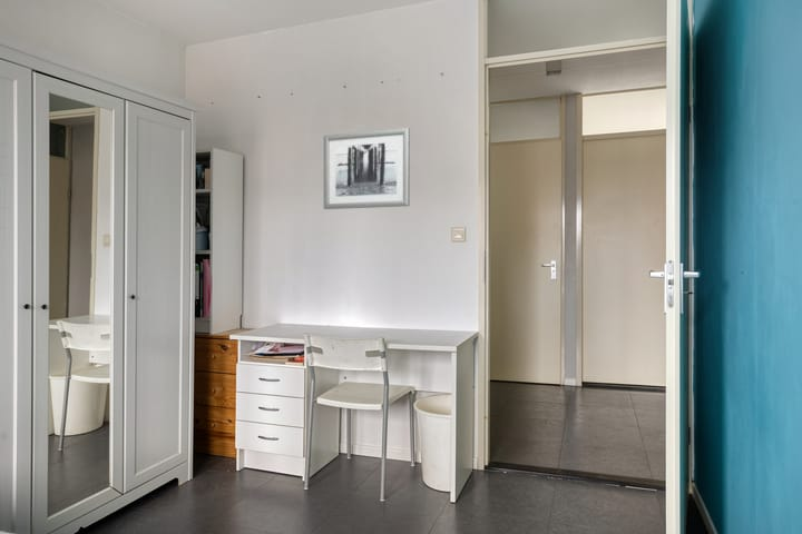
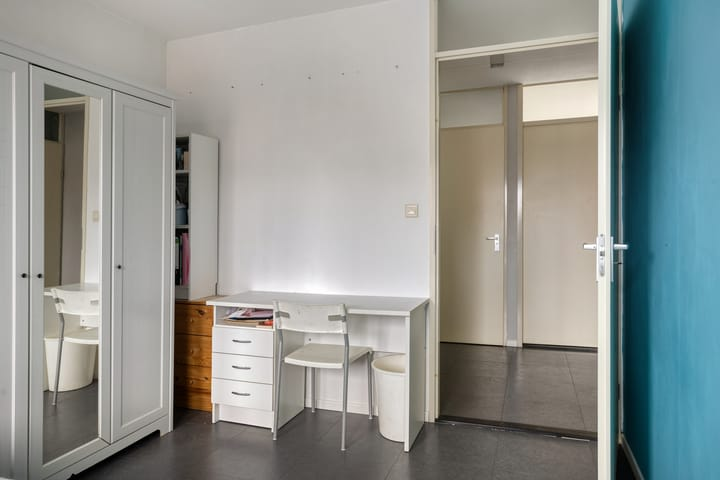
- wall art (365, 169)
